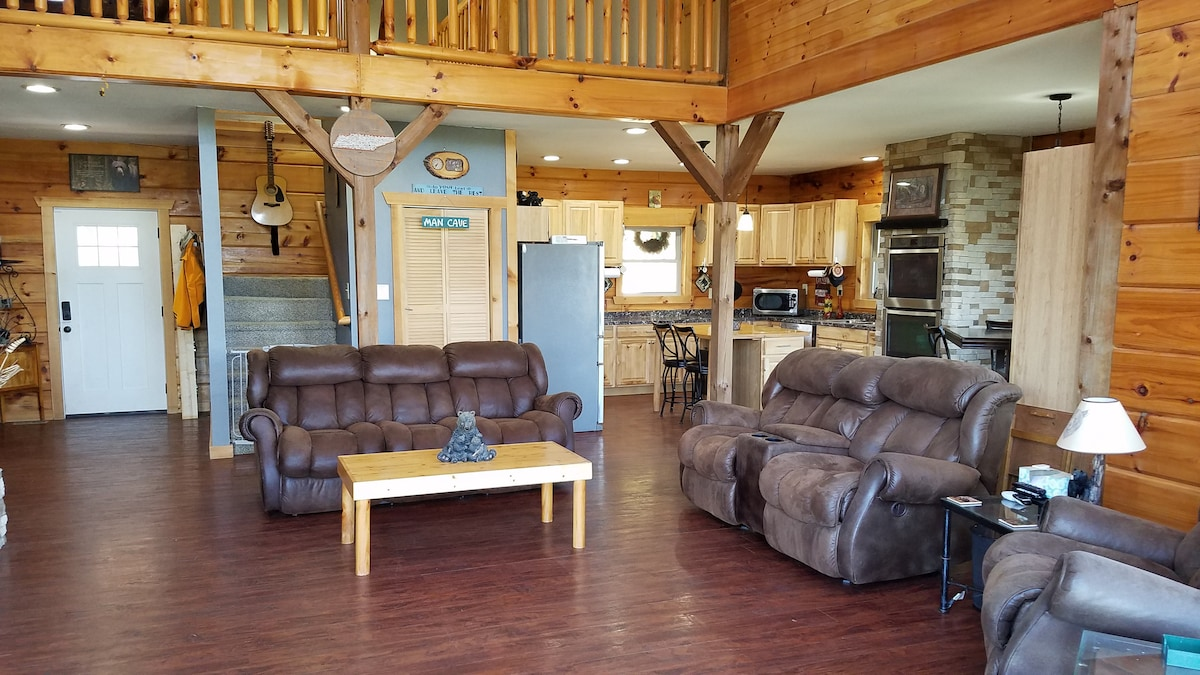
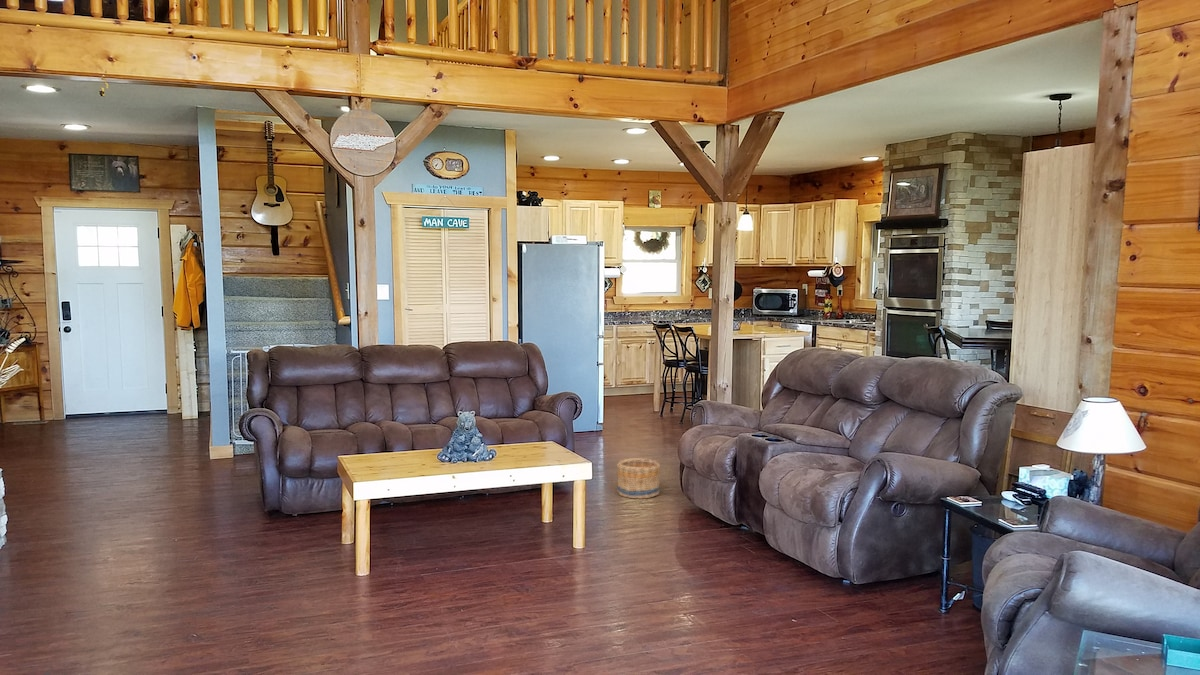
+ basket (638, 477)
